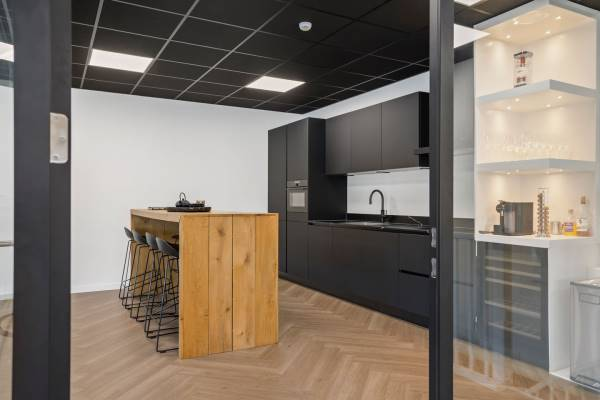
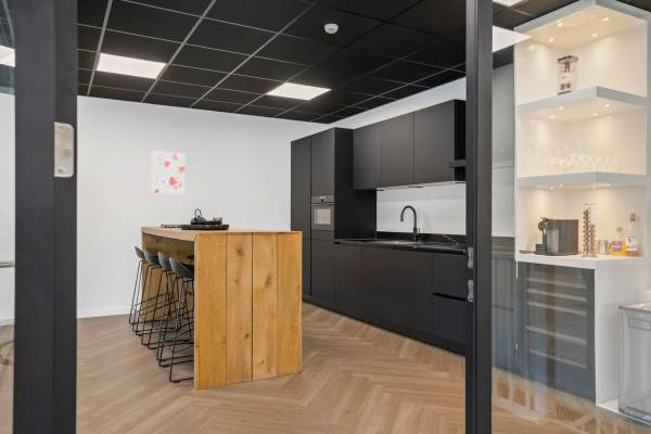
+ wall art (168, 173)
